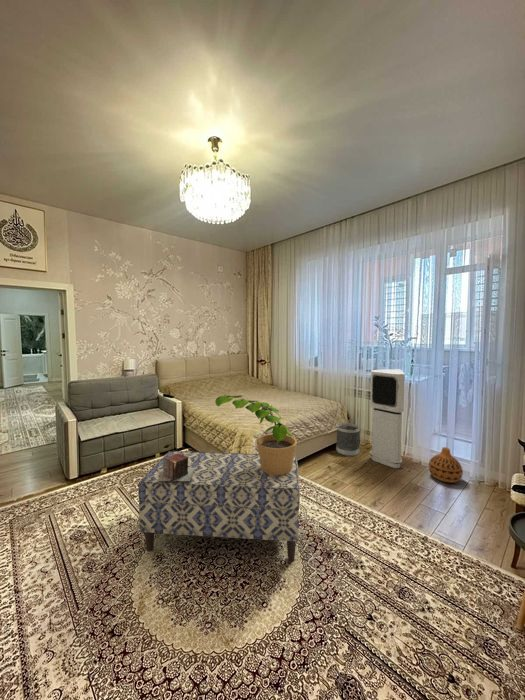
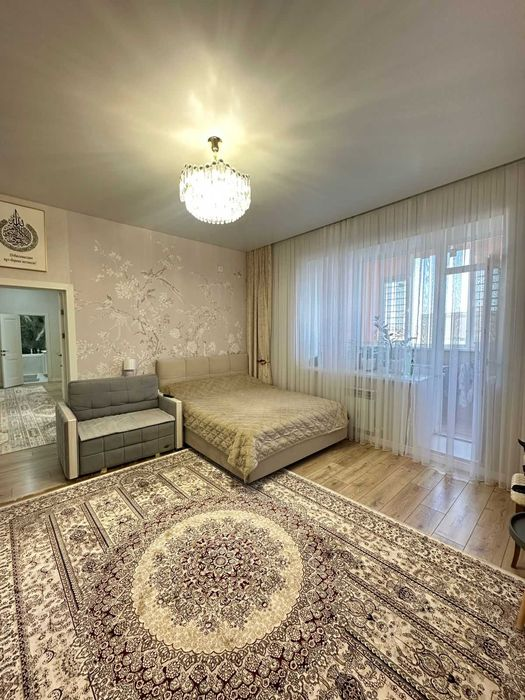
- bench (225, 500)
- vase (445, 463)
- air purifier (391, 415)
- decorative box (176, 466)
- wastebasket (347, 439)
- potted plant (260, 422)
